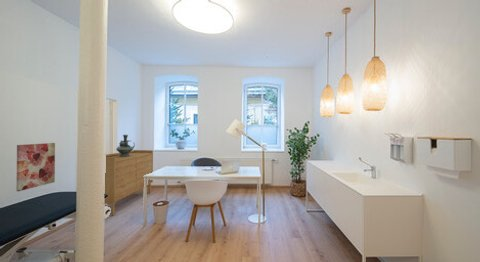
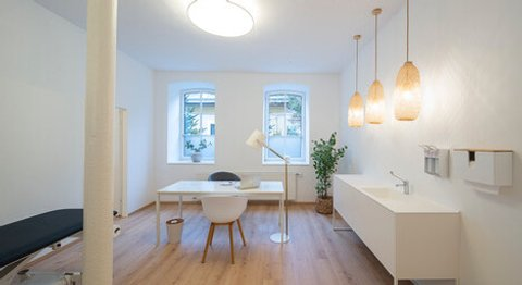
- wall art (37, 165)
- sideboard (125, 177)
- decorative urn (125, 145)
